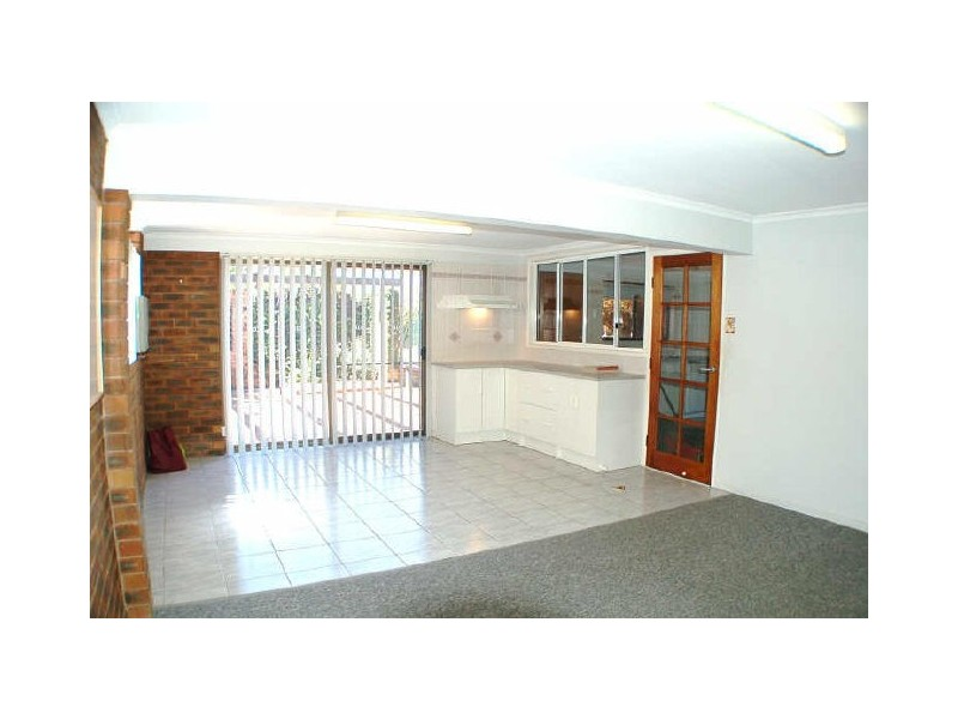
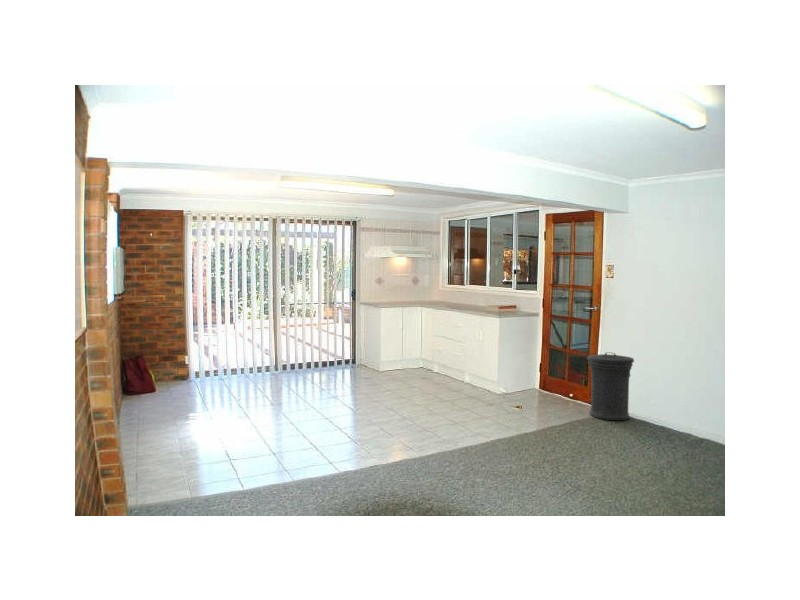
+ trash can (609, 384)
